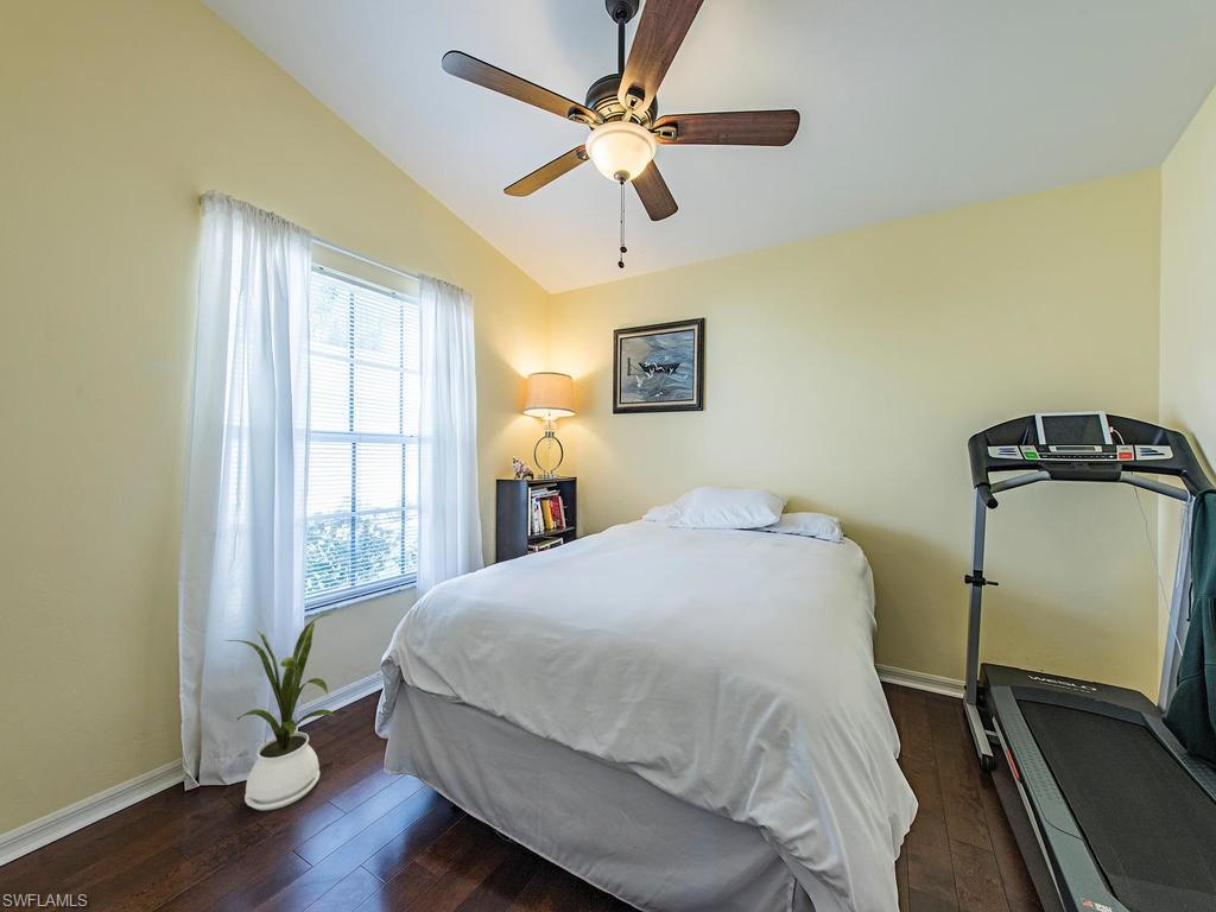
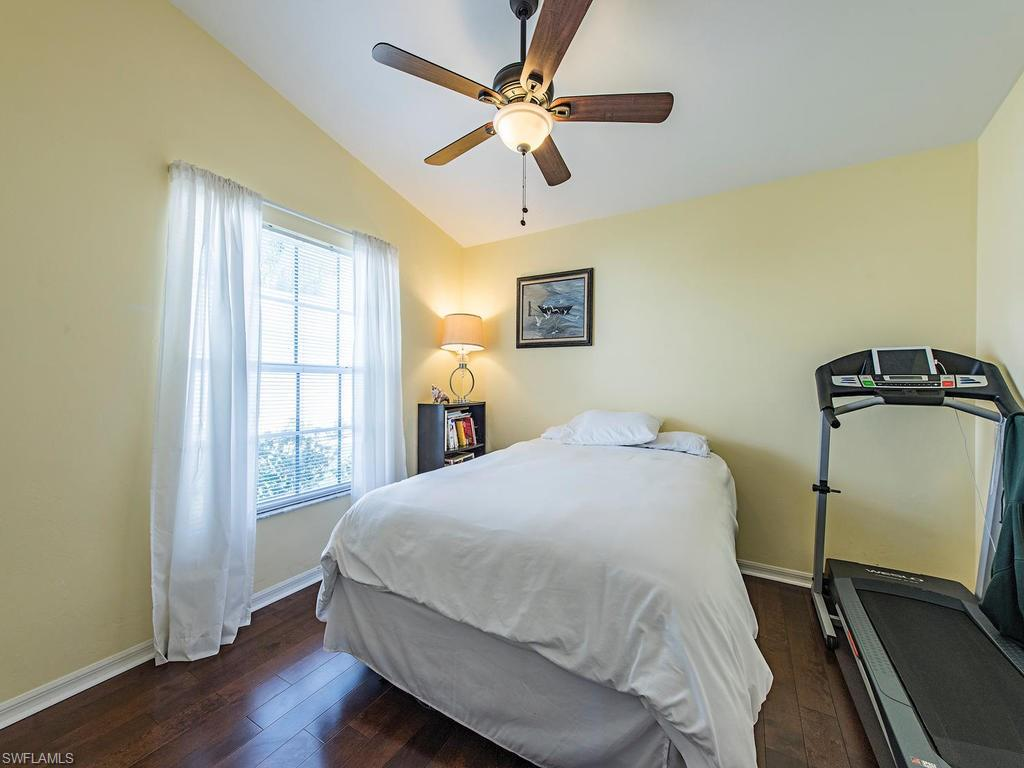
- house plant (286, 699)
